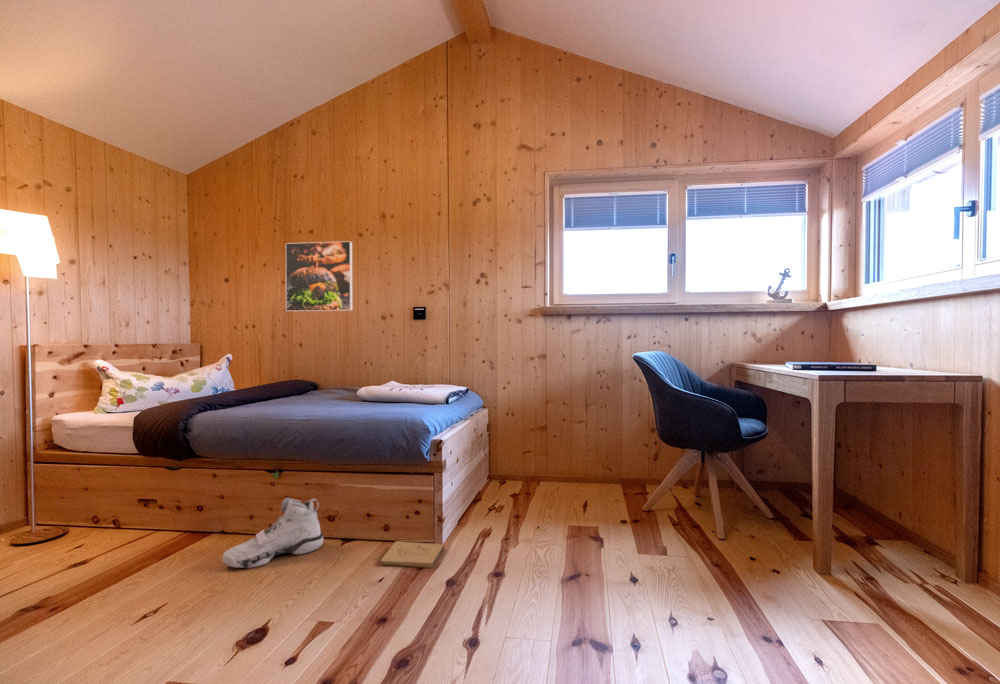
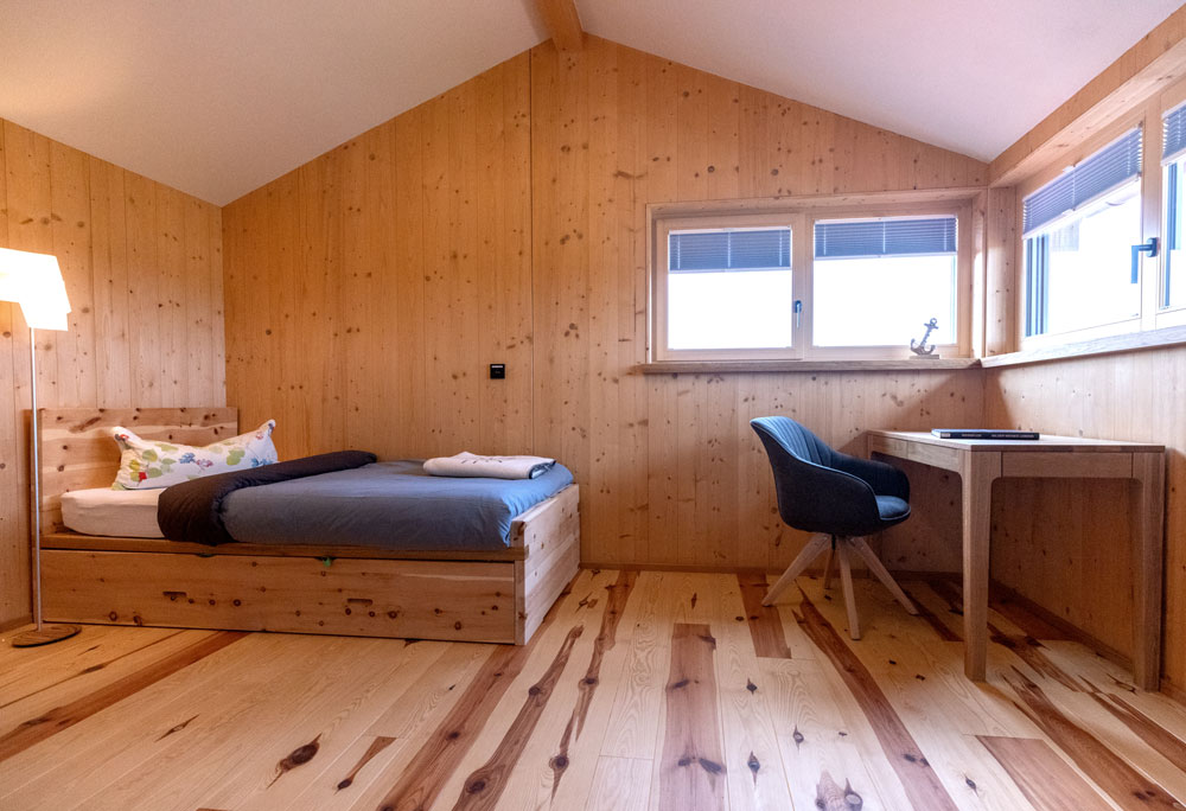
- sneaker (275, 529)
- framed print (318, 276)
- box (413, 553)
